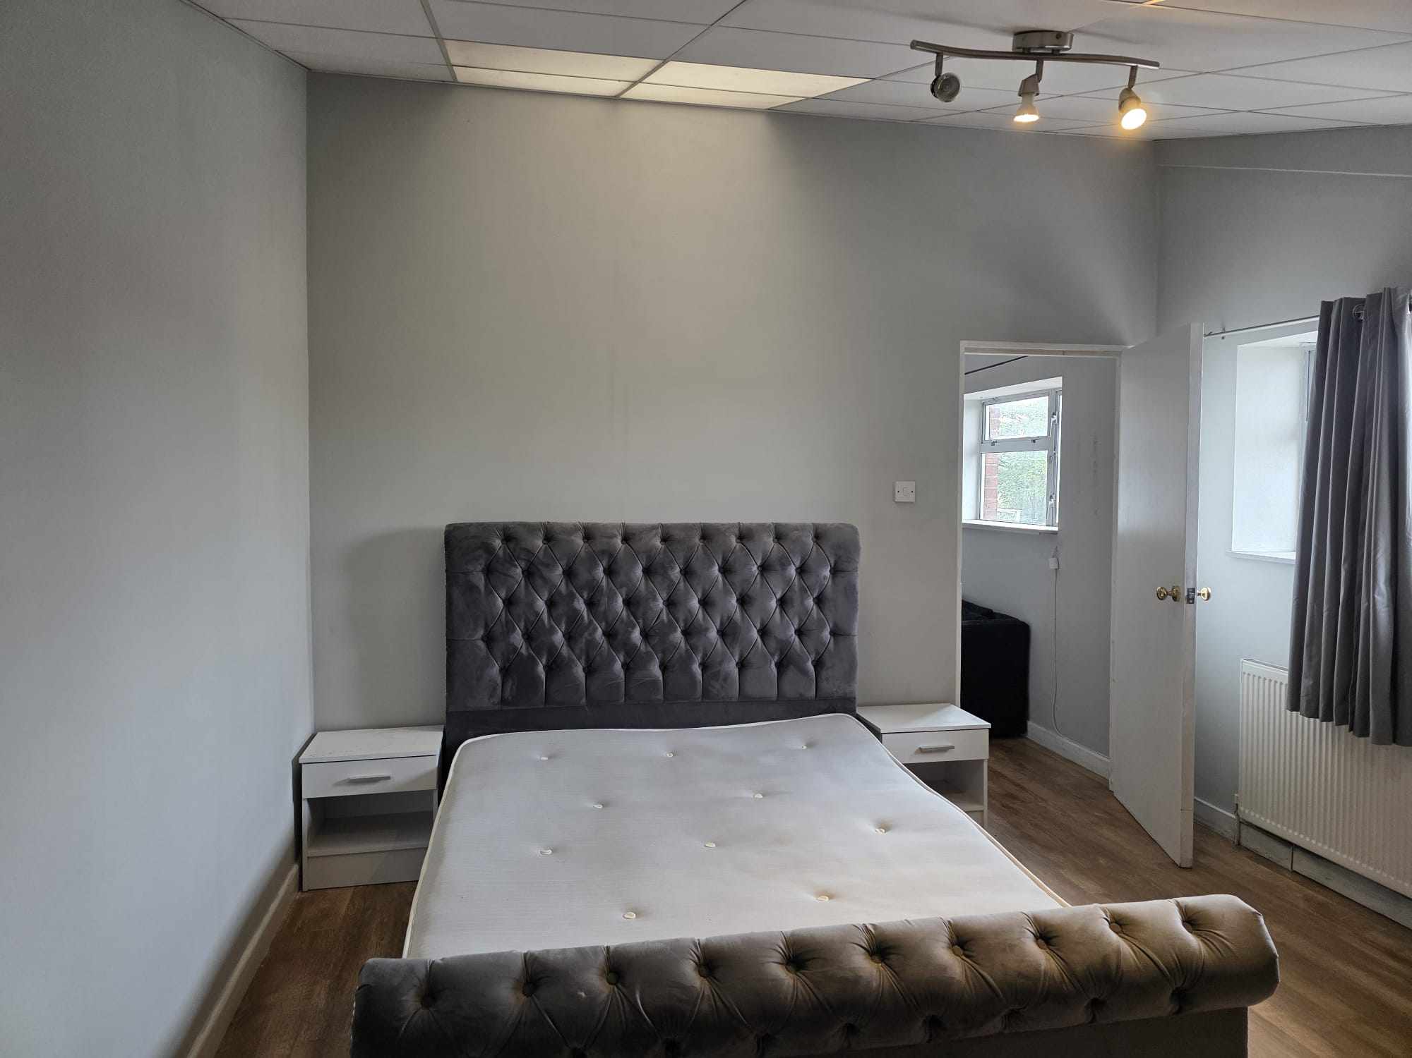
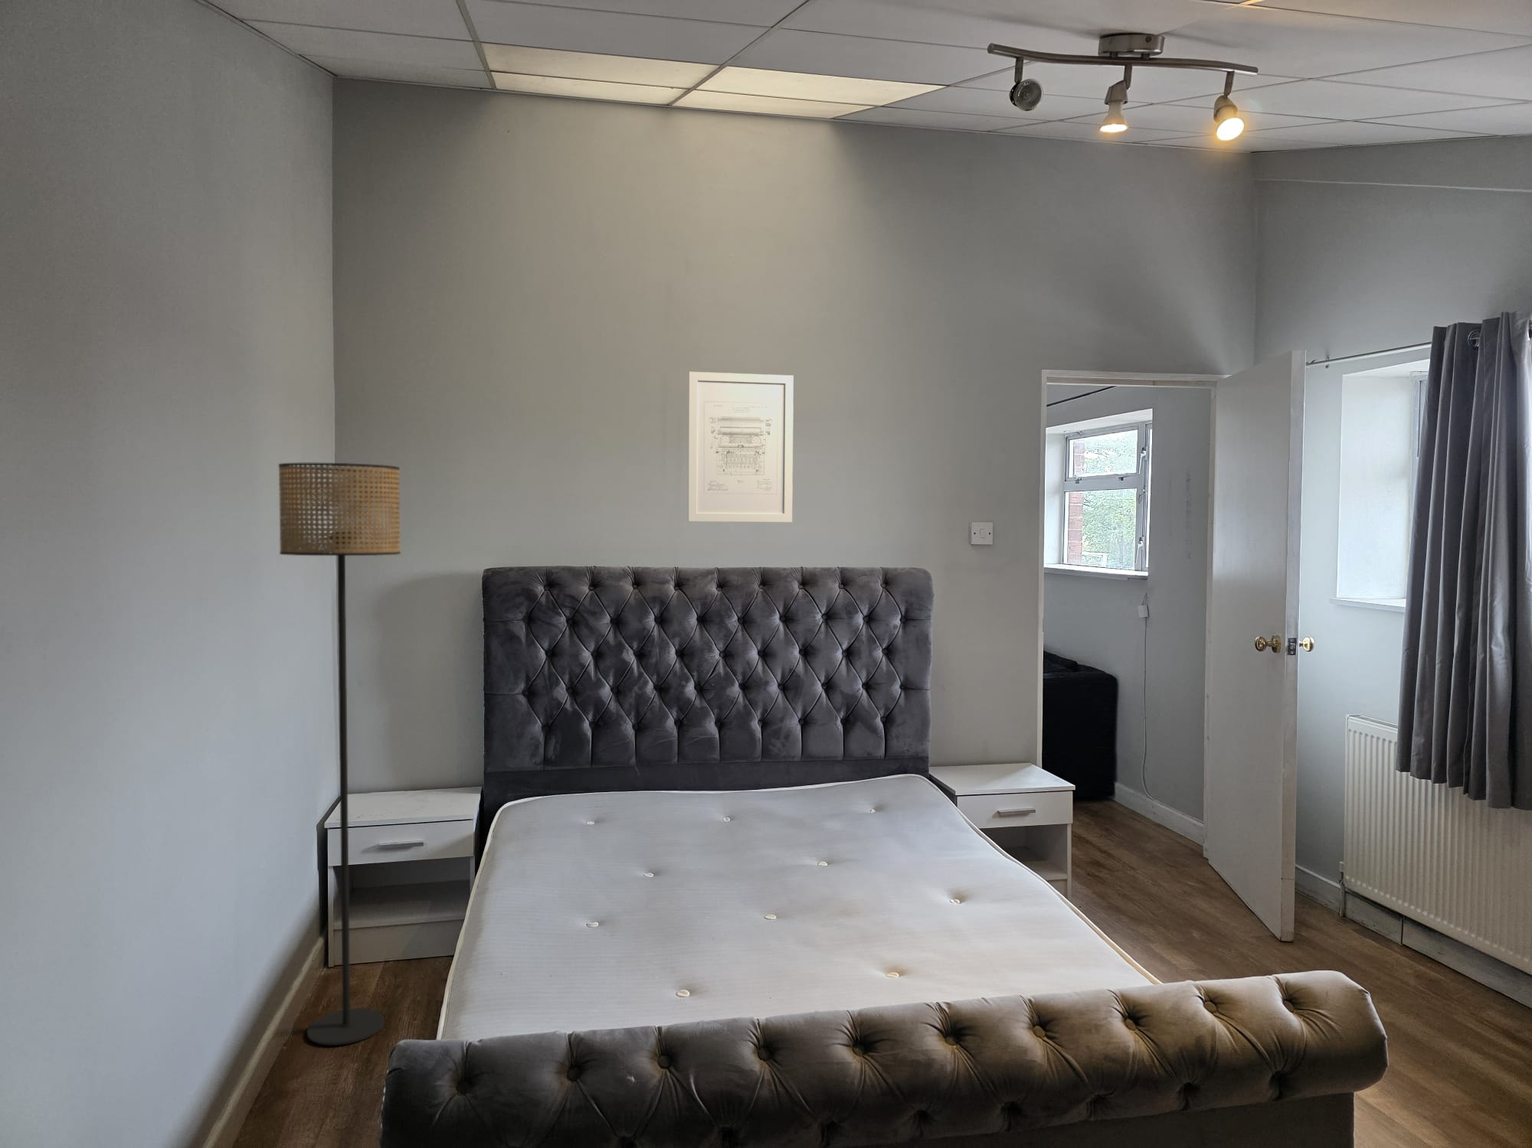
+ floor lamp (343, 750)
+ wall art (741, 447)
